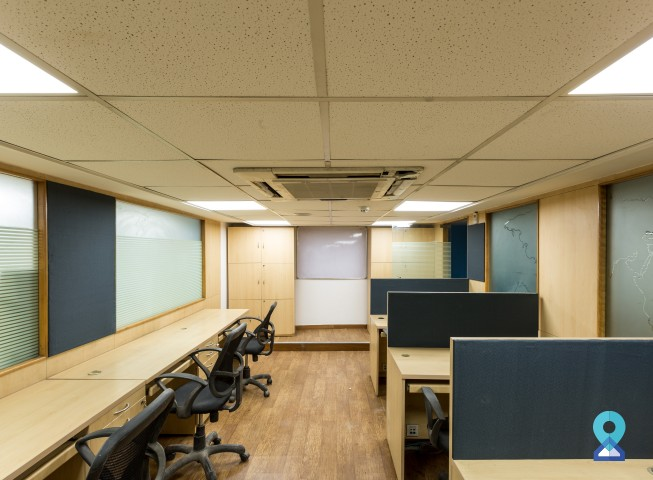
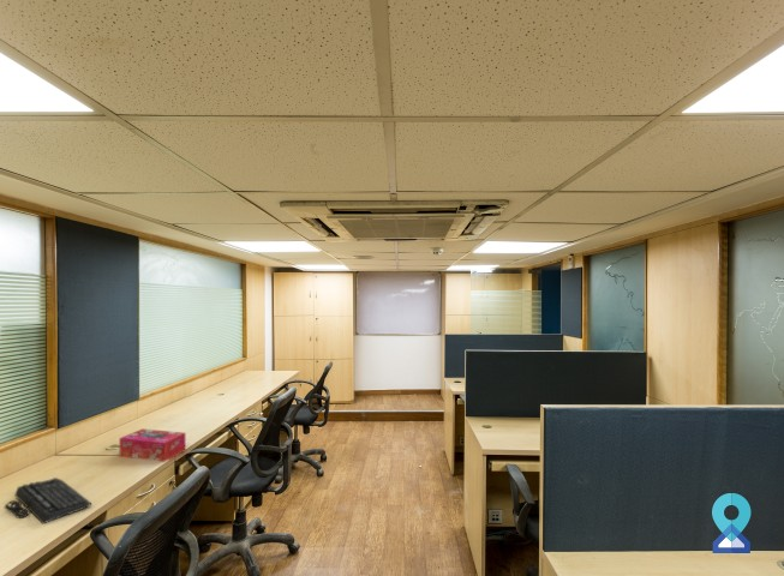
+ keyboard (43, 498)
+ tissue box (152, 444)
